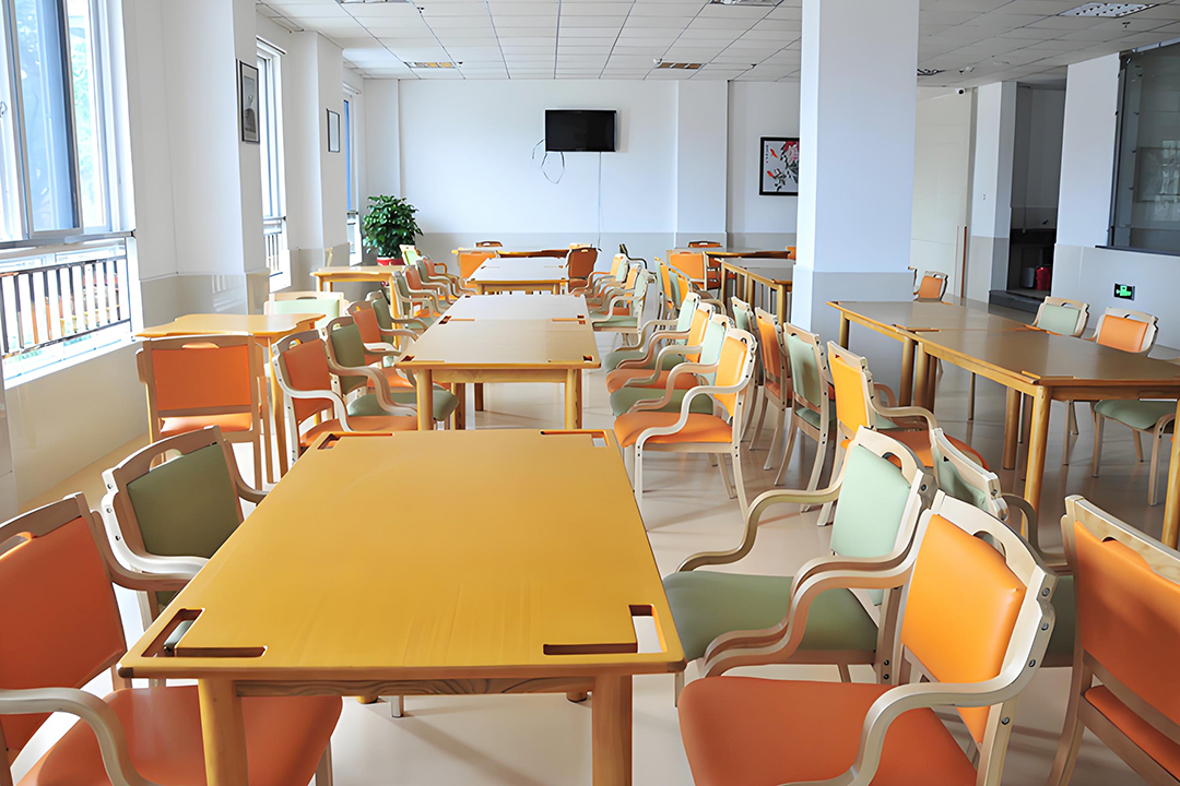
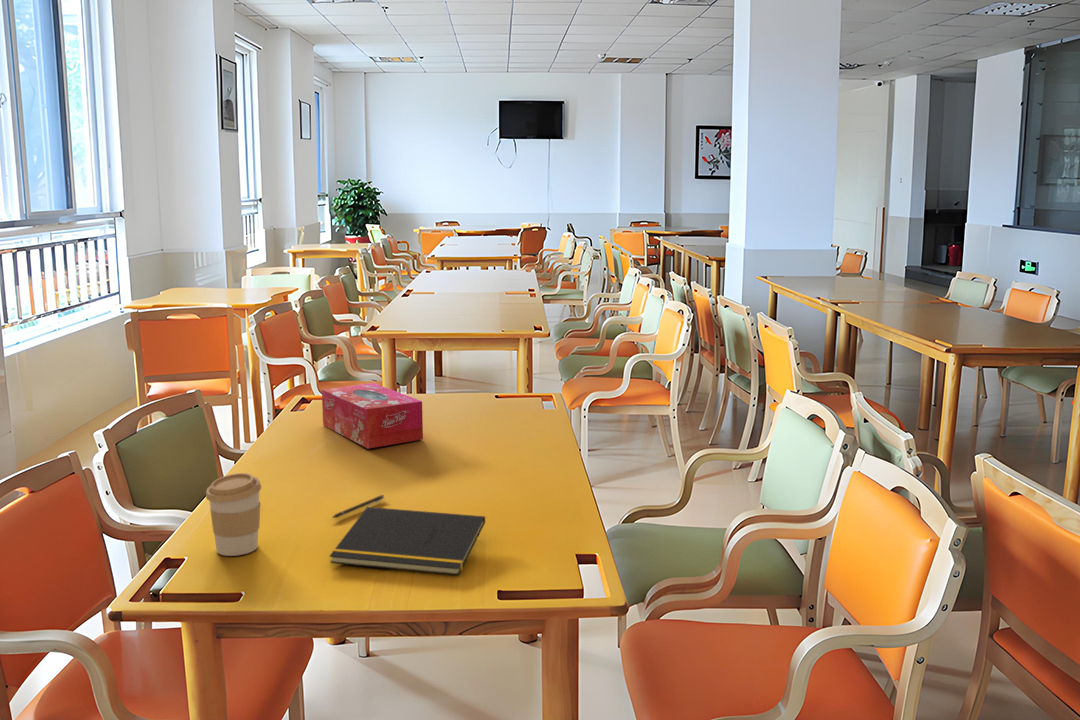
+ pen (358, 506)
+ tissue box (370, 413)
+ coffee cup (235, 513)
+ notepad (410, 538)
